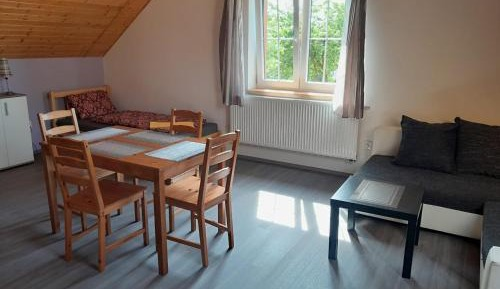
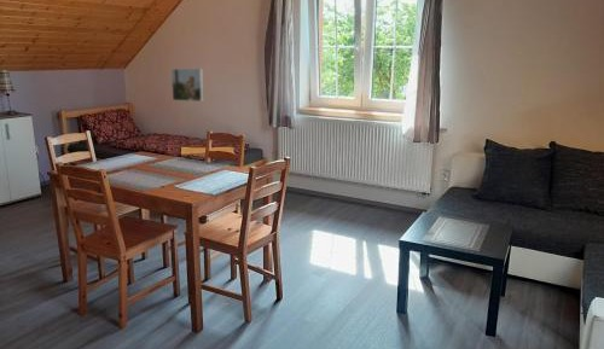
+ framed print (186, 85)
